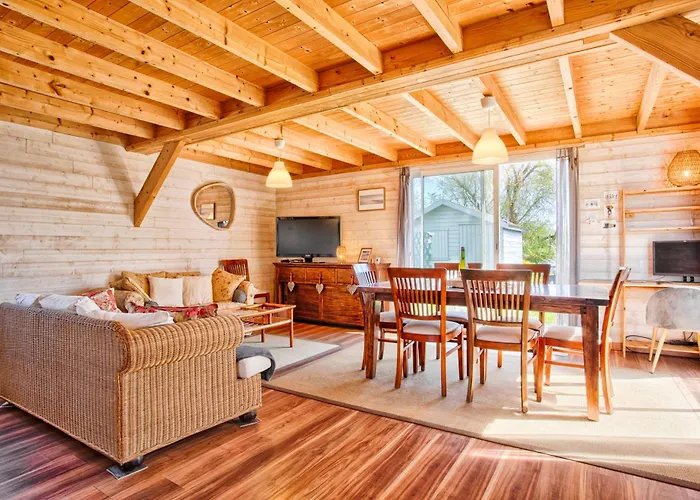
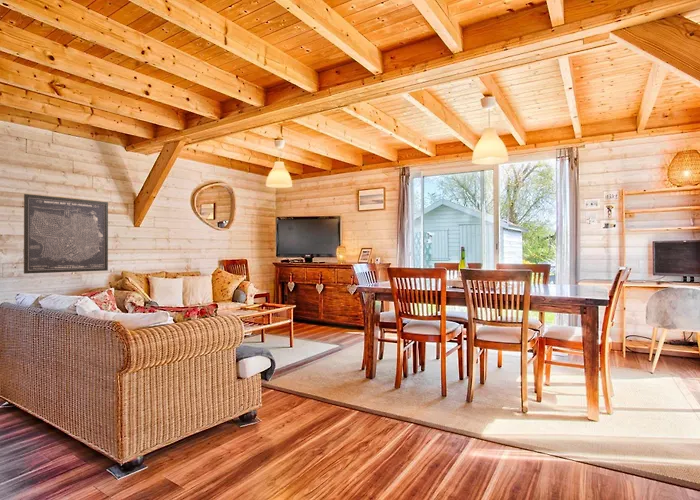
+ wall art (69, 235)
